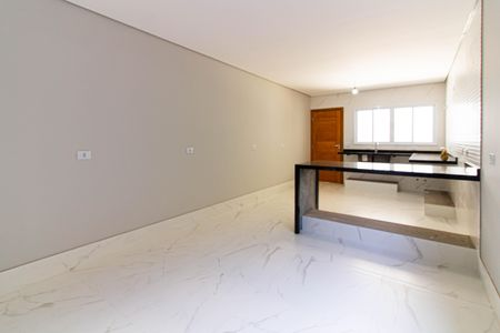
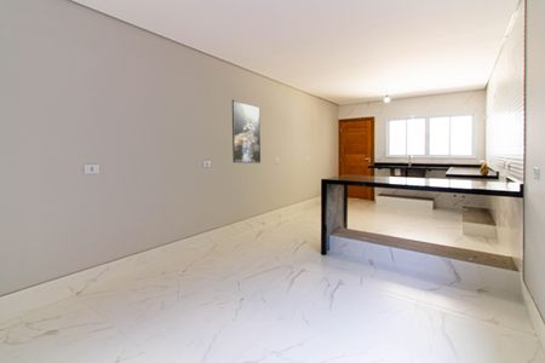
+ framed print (247, 133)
